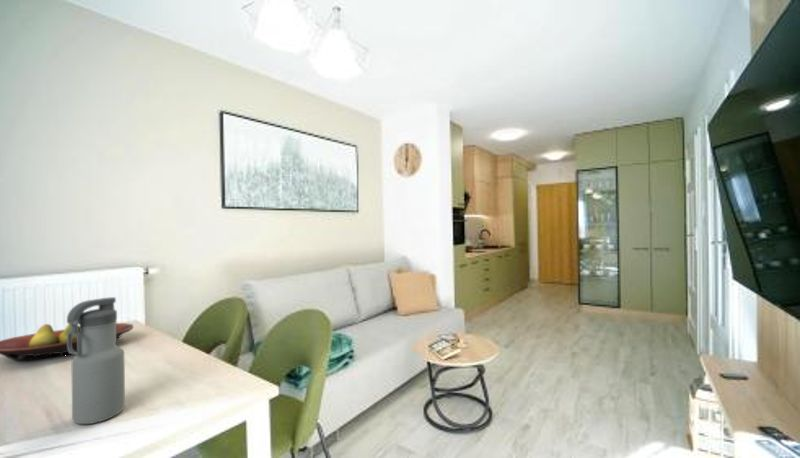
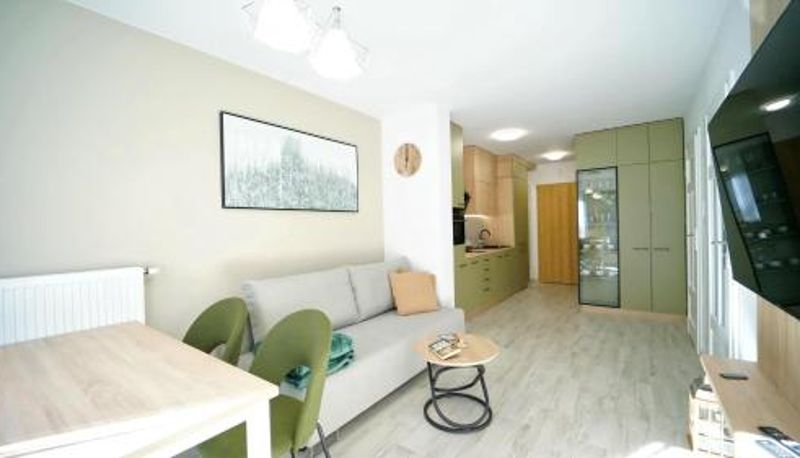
- water bottle (97, 357)
- fruit bowl (66, 336)
